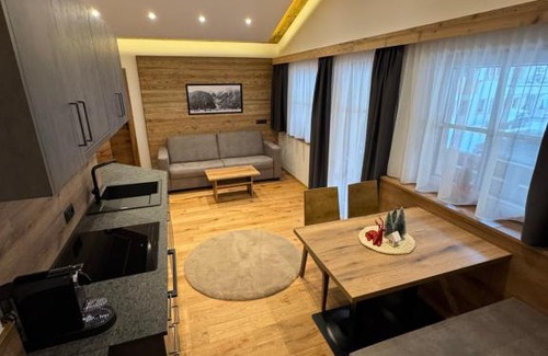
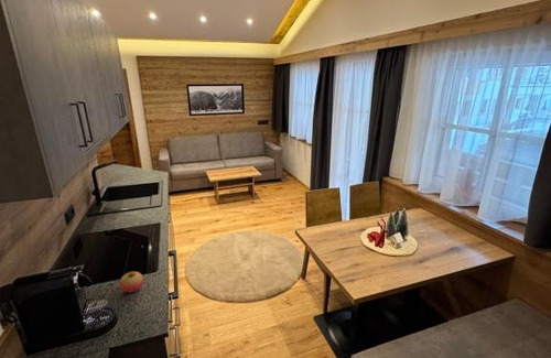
+ fruit (131, 280)
